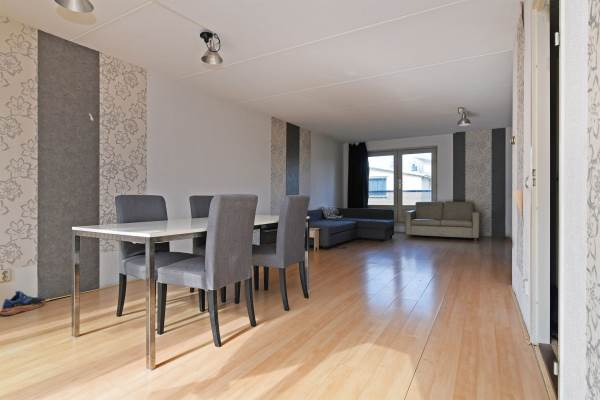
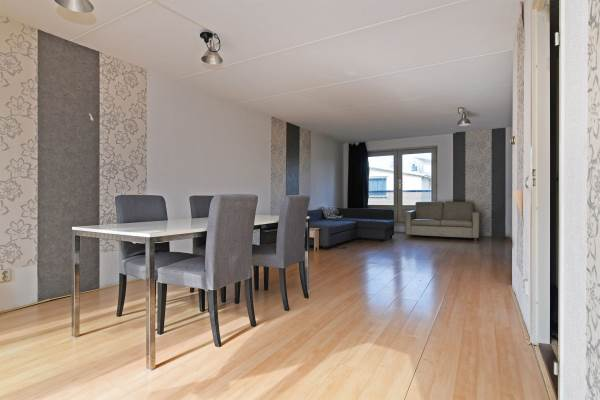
- shoe (24, 299)
